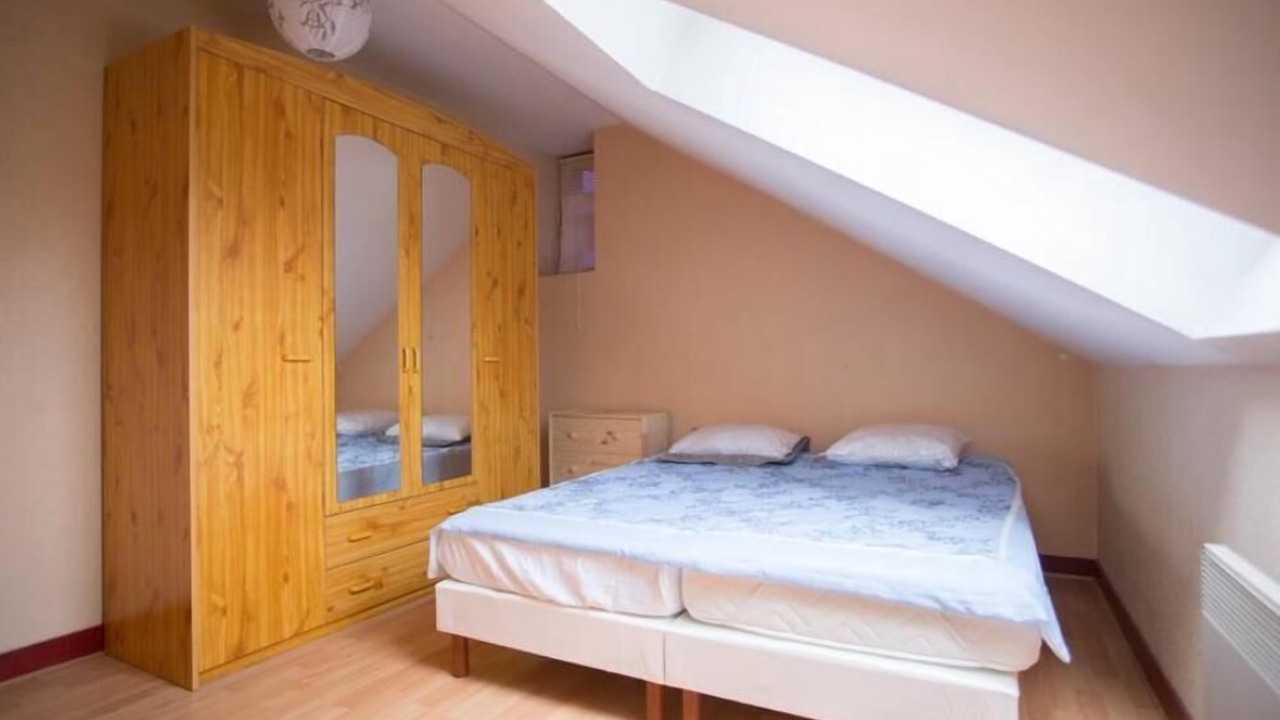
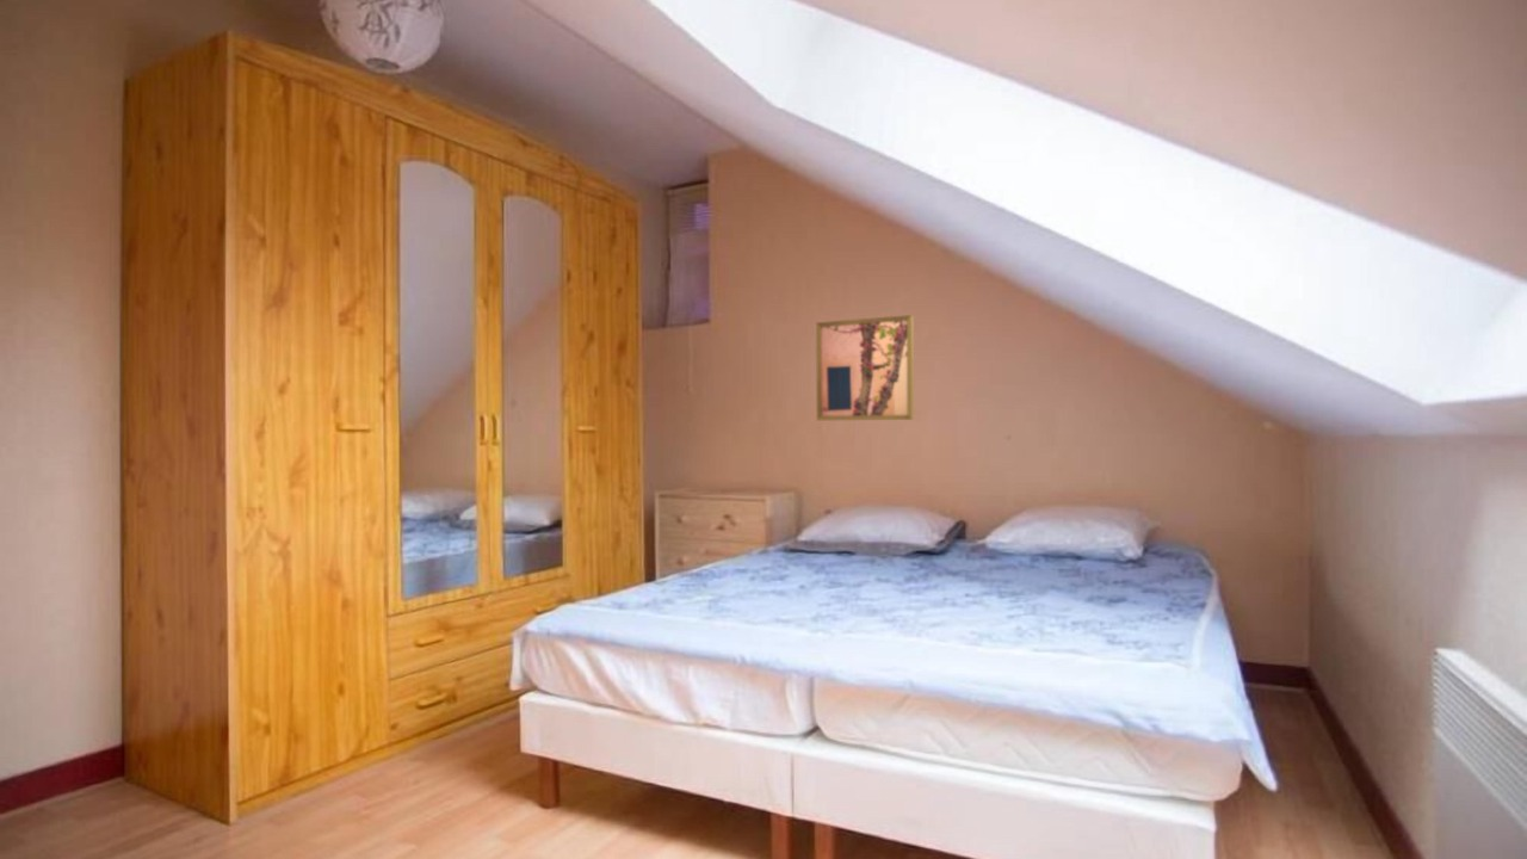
+ wall art (864, 369)
